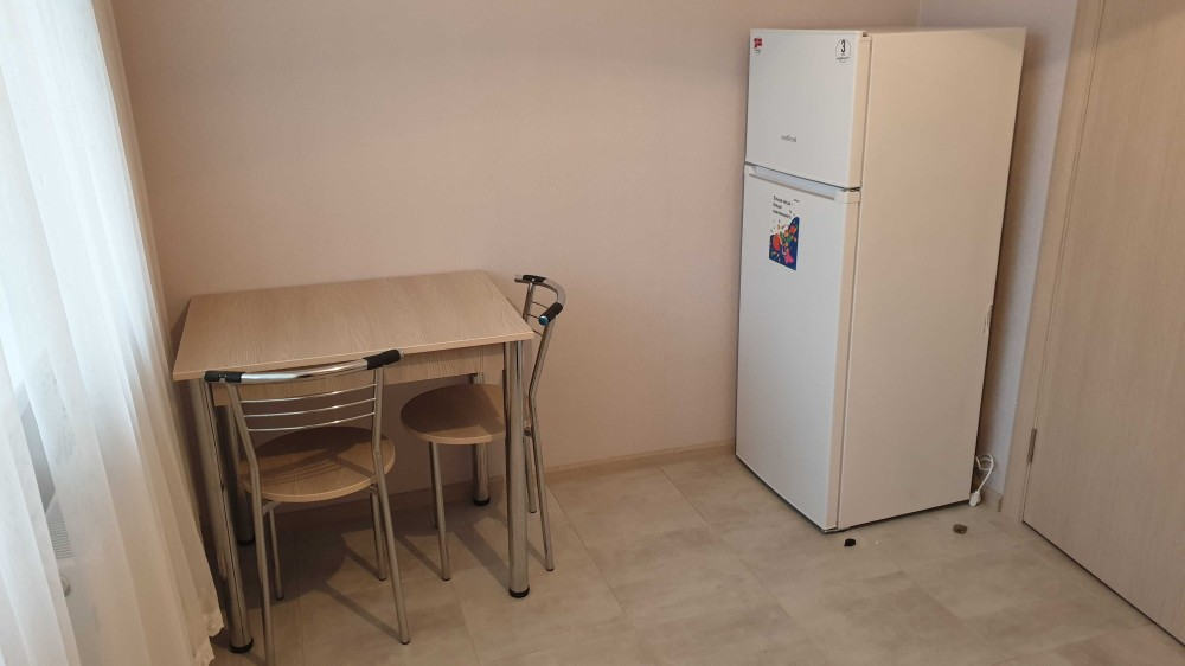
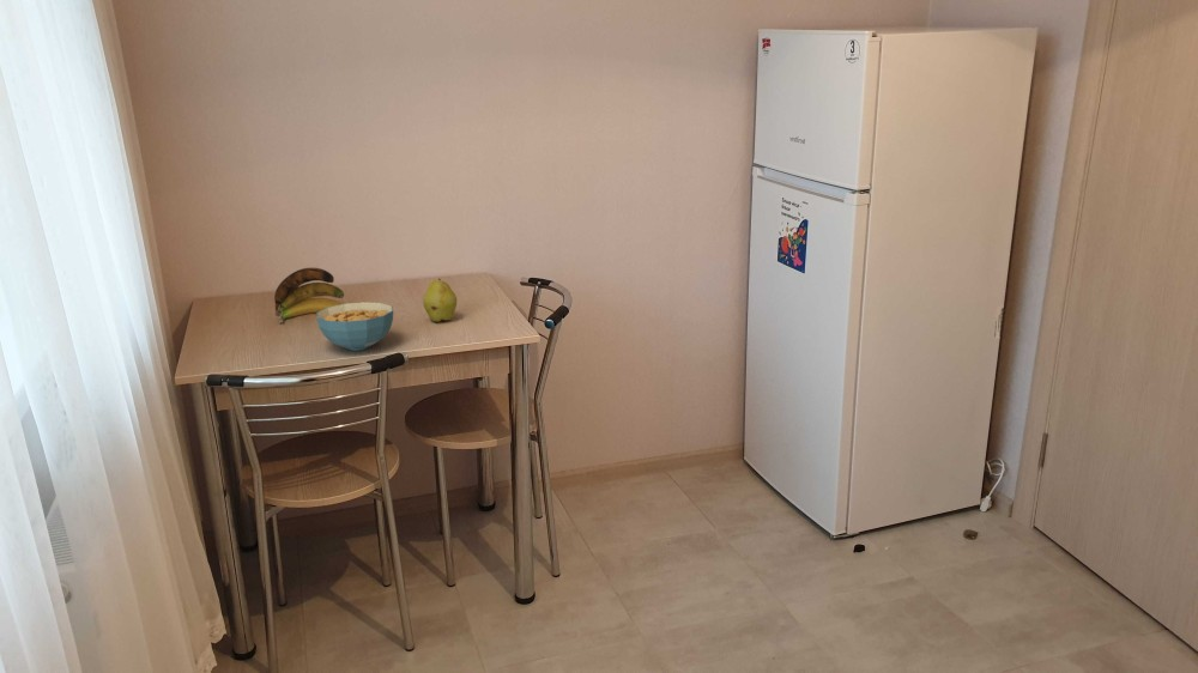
+ banana (310, 292)
+ cereal bowl (356, 329)
+ fruit (440, 299)
